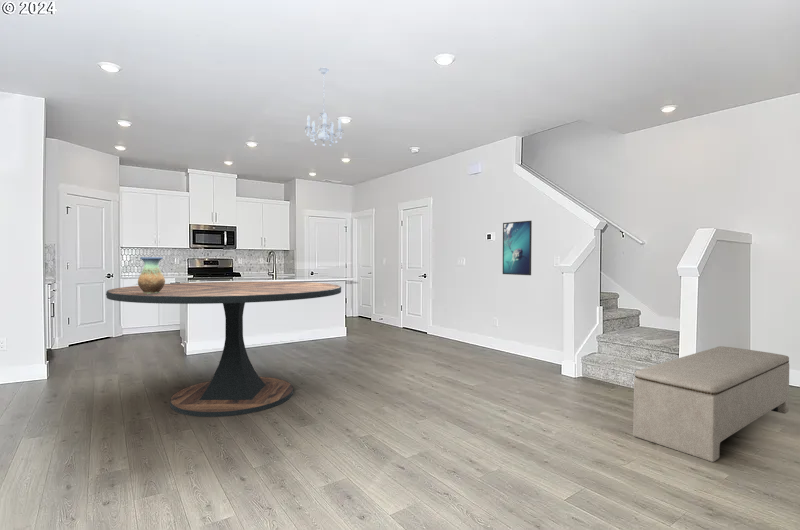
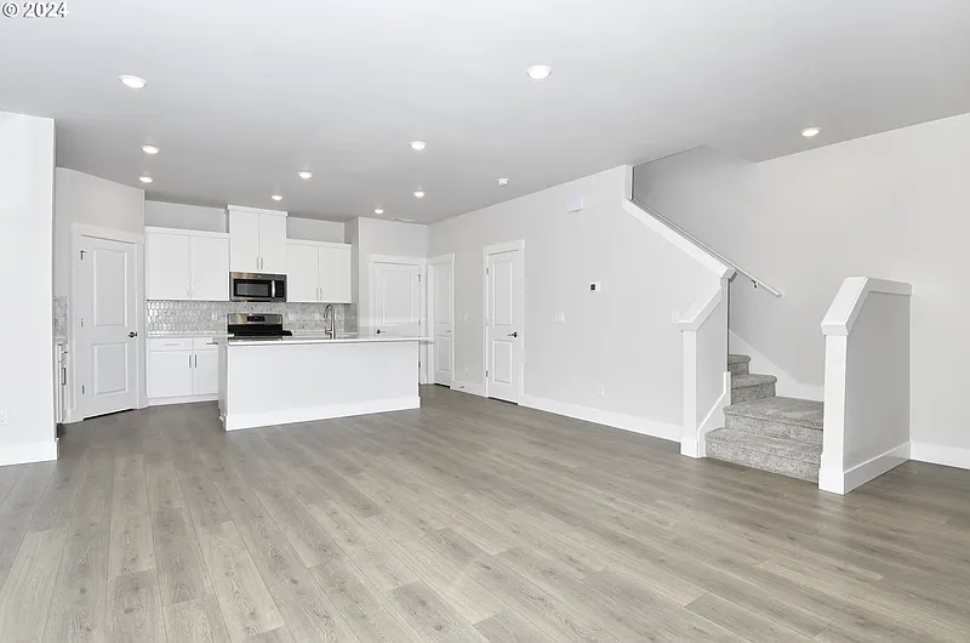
- dining table (234, 341)
- vase (151, 274)
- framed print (516, 248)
- chandelier (323, 106)
- bench (717, 391)
